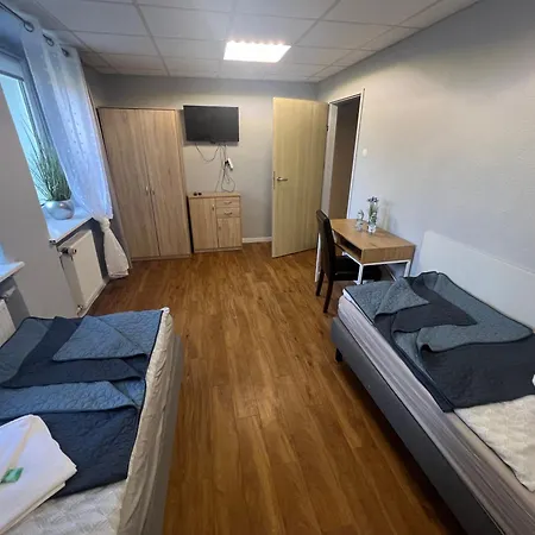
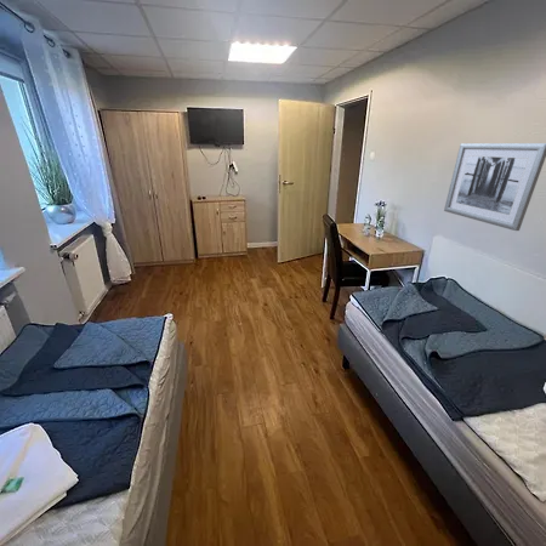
+ wall art (487, 183)
